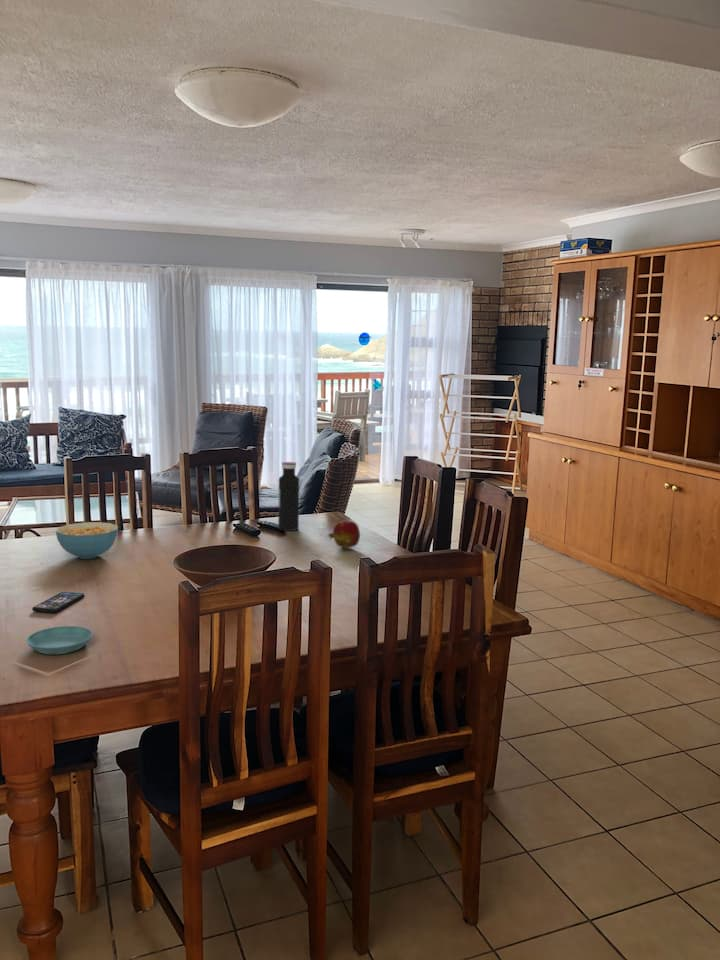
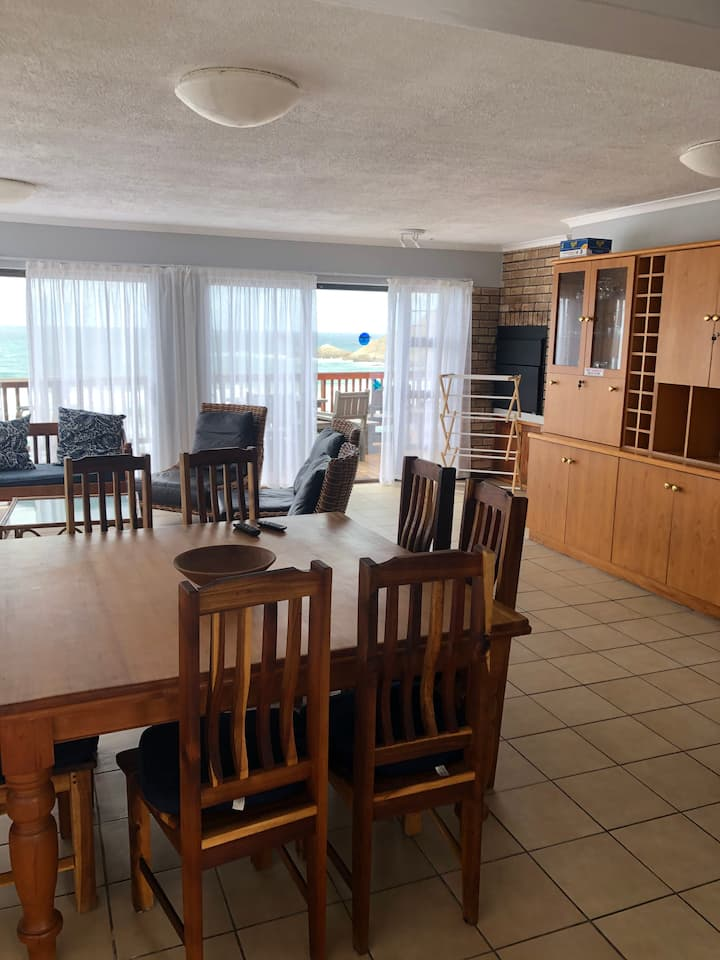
- water bottle (288, 496)
- fruit (343, 534)
- smartphone (59, 601)
- saucer (60, 641)
- cereal bowl (87, 542)
